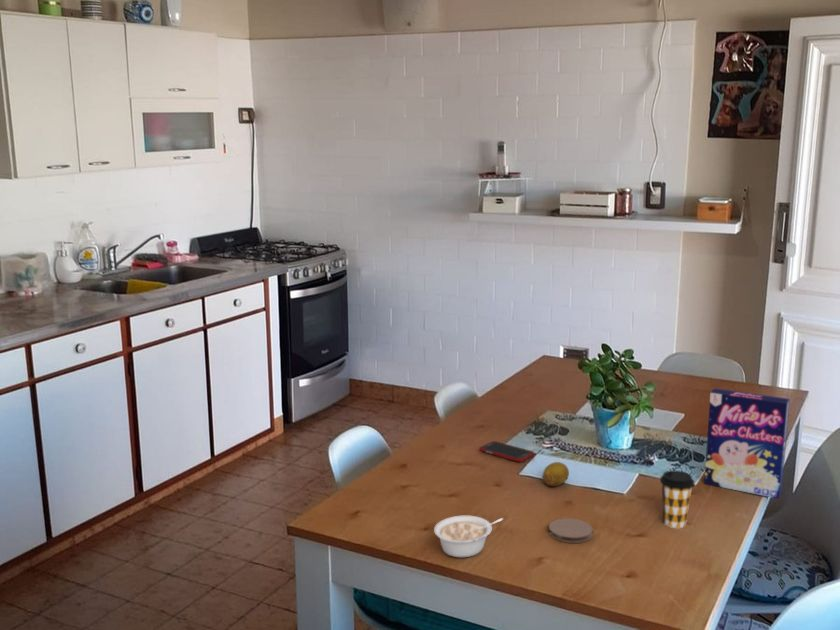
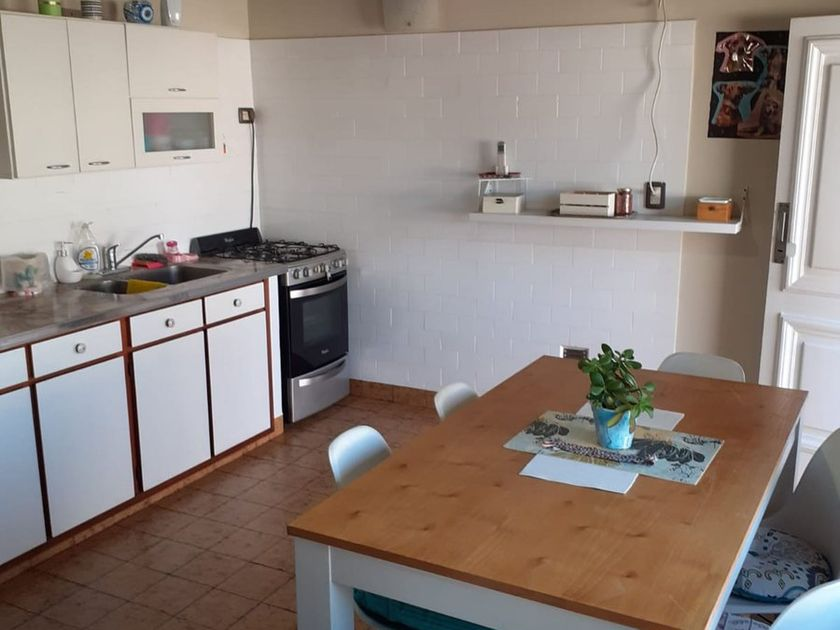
- coffee cup (676, 499)
- cell phone (506, 451)
- coaster (570, 530)
- fruit (555, 474)
- cereal box (746, 441)
- legume (464, 535)
